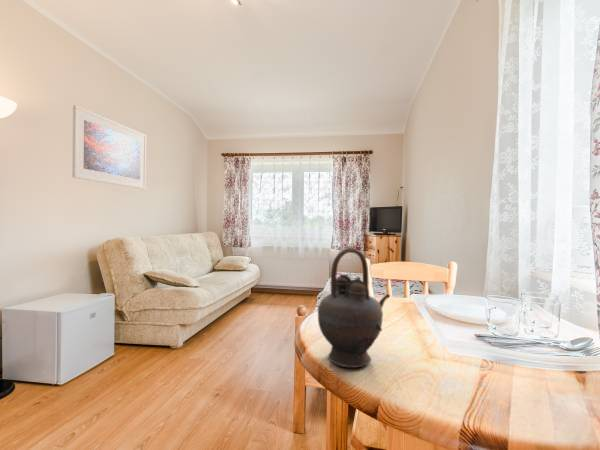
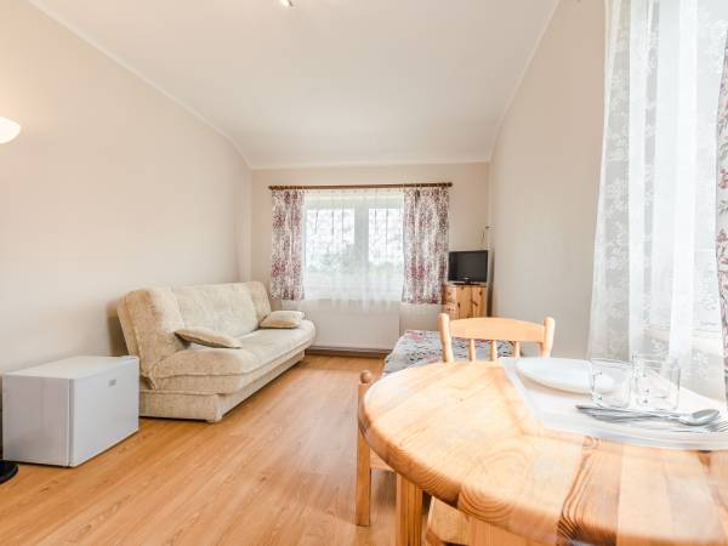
- teapot (356, 303)
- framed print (114, 153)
